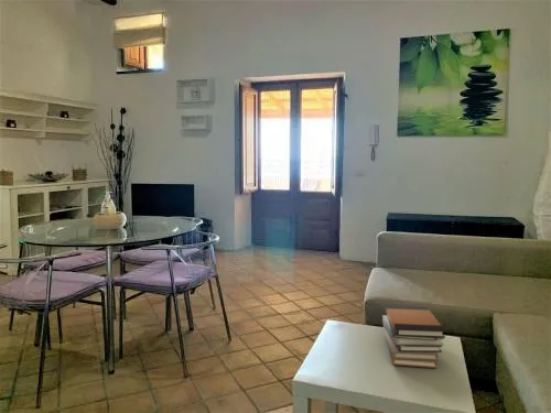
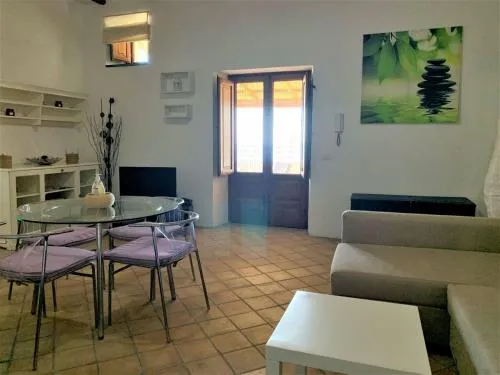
- book stack (411, 334)
